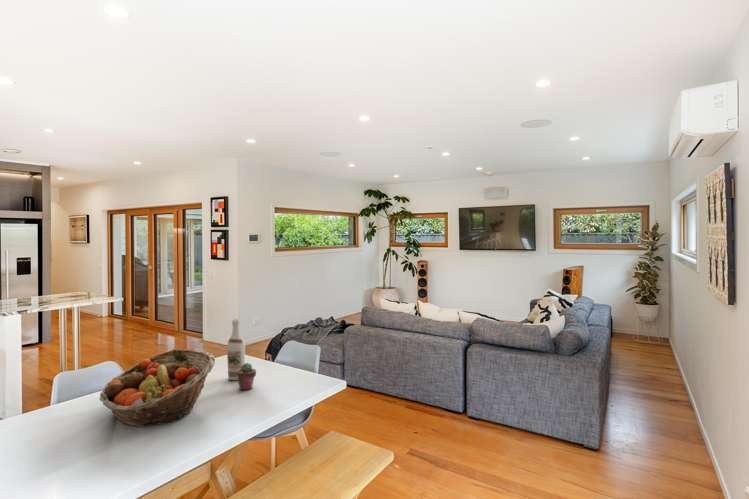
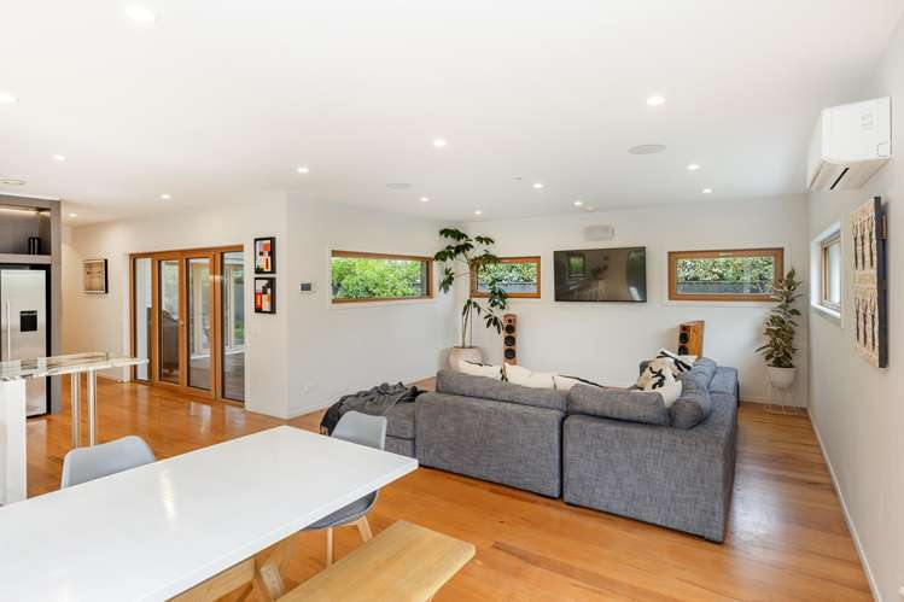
- wine bottle (236, 348)
- potted succulent (246, 375)
- fruit basket (160, 384)
